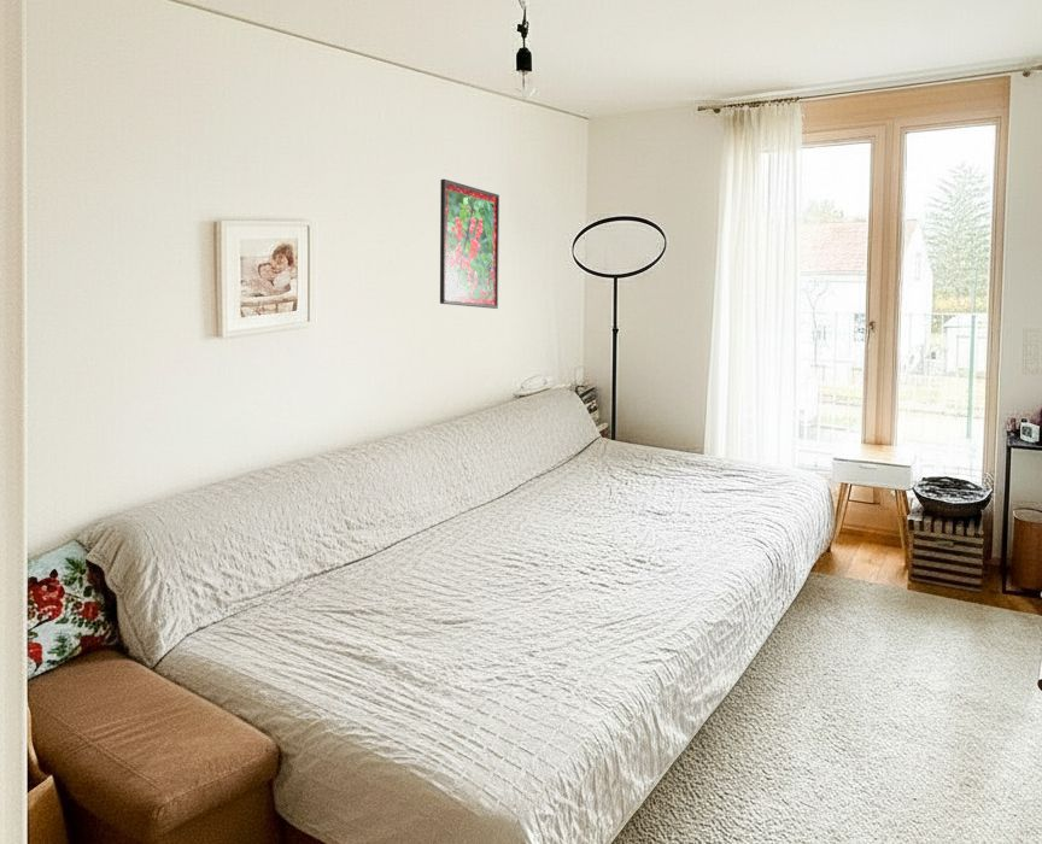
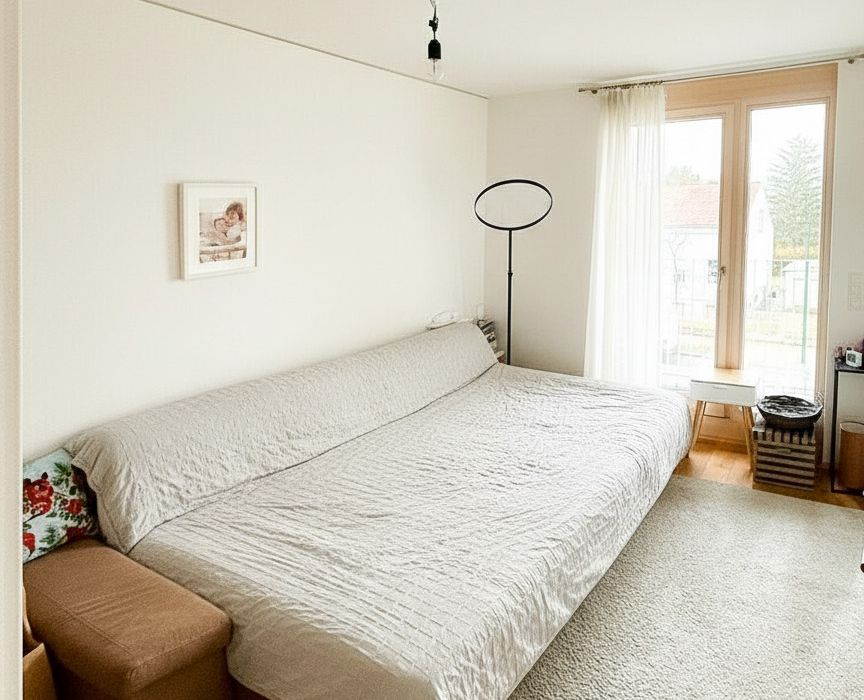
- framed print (470, 246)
